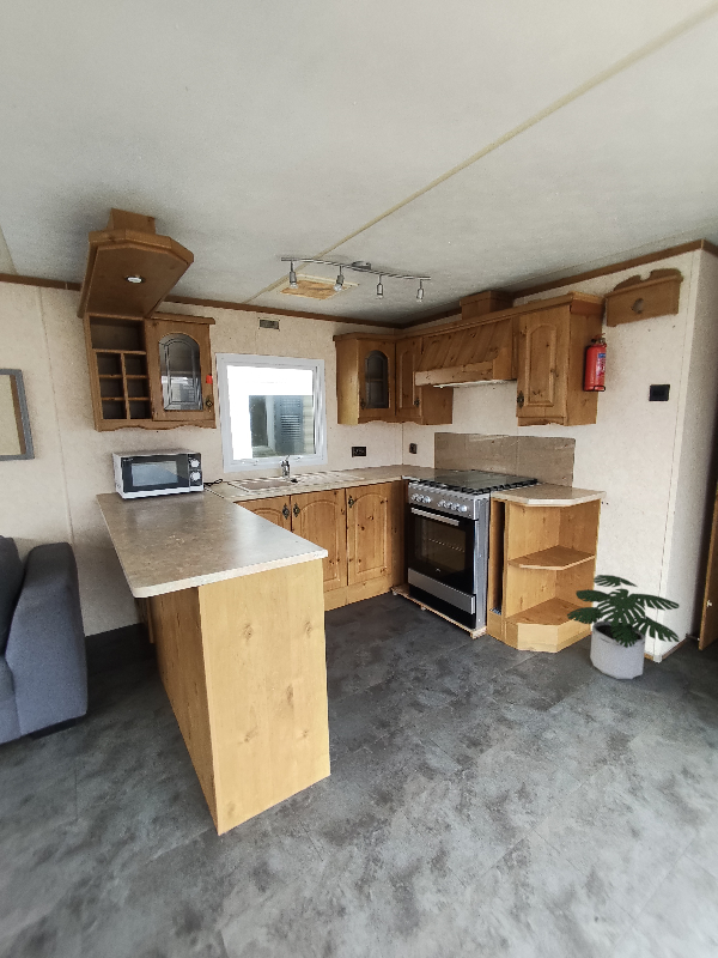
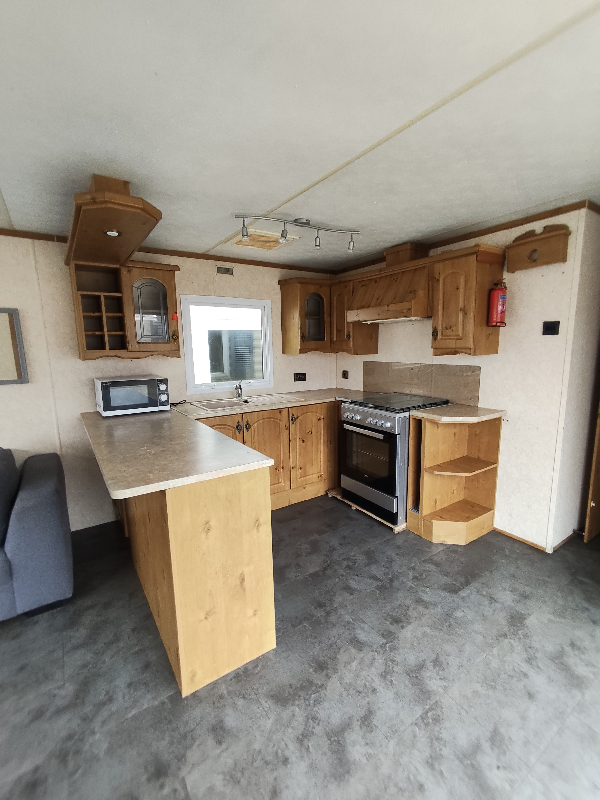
- potted plant (620, 630)
